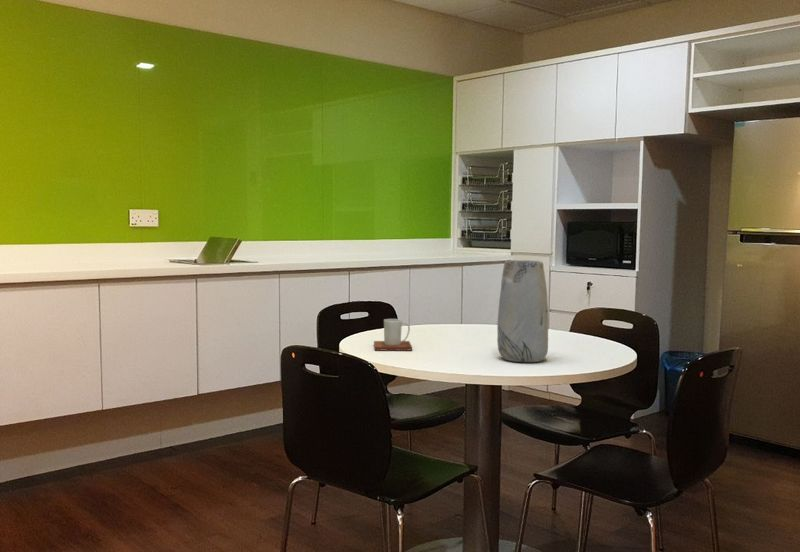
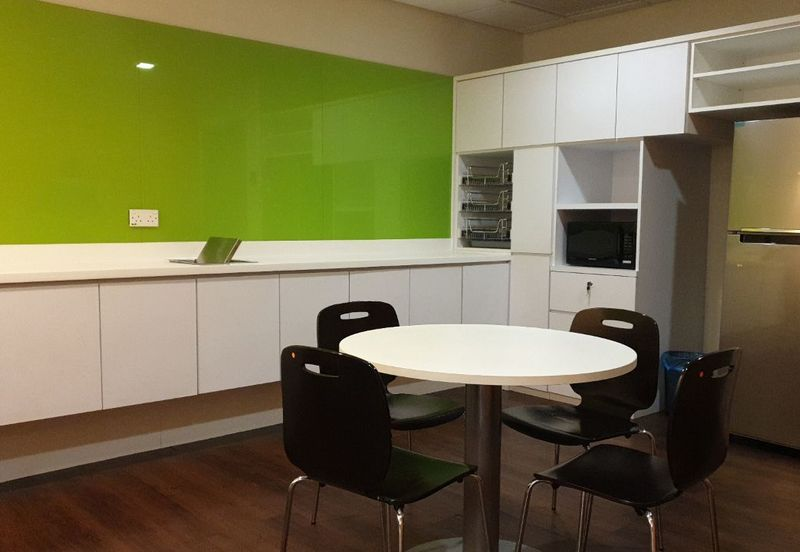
- mug (392, 333)
- vase (523, 310)
